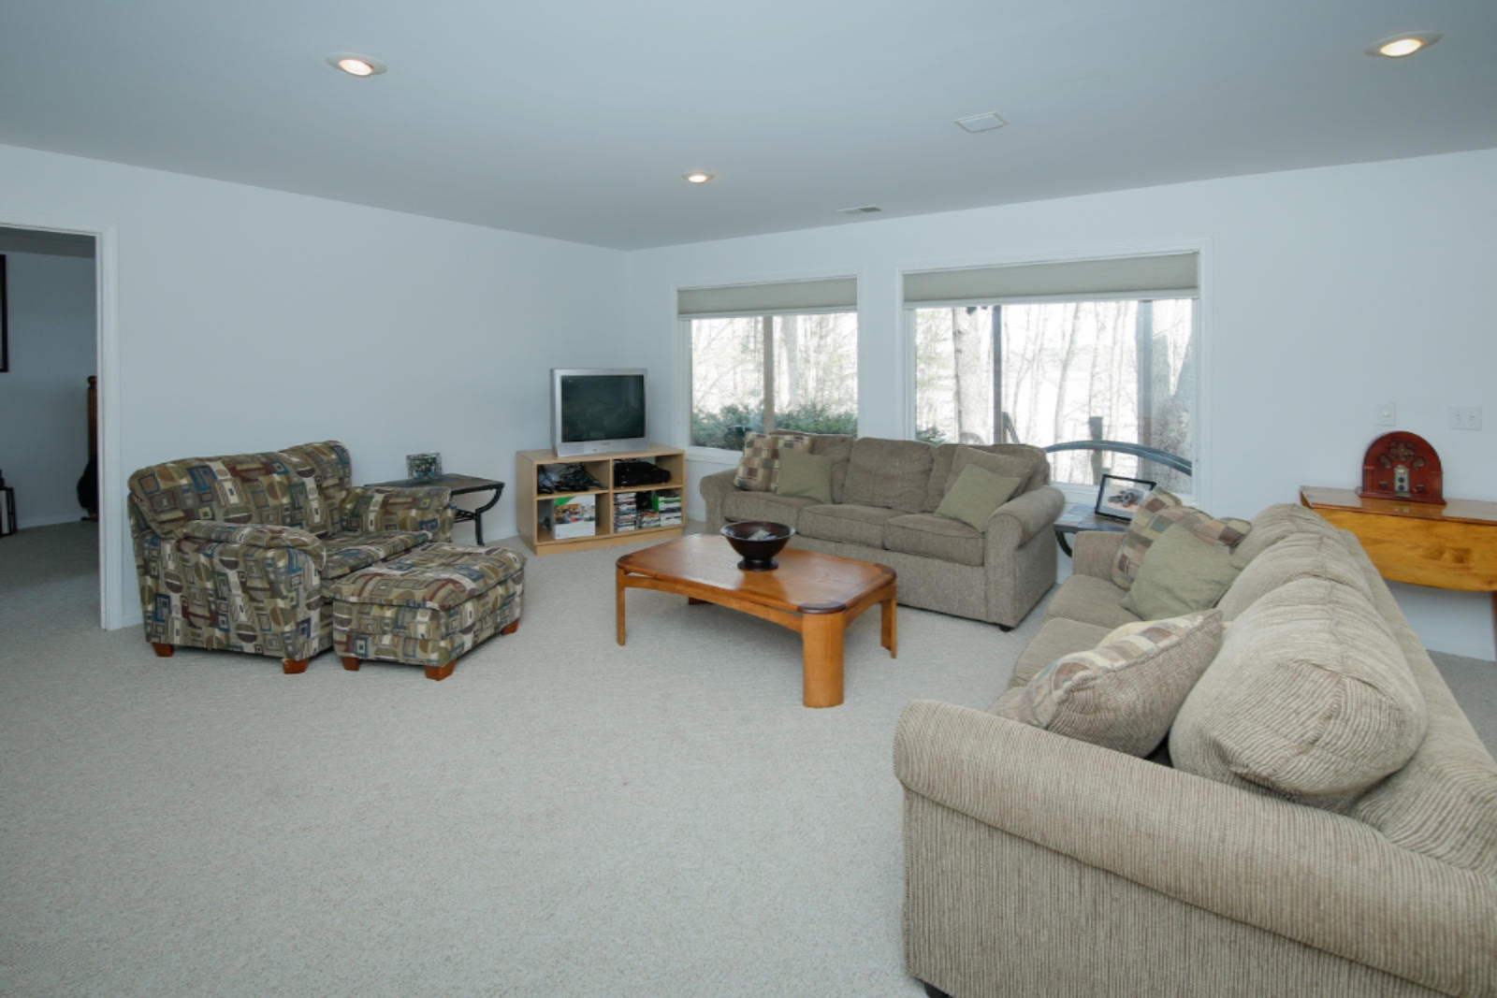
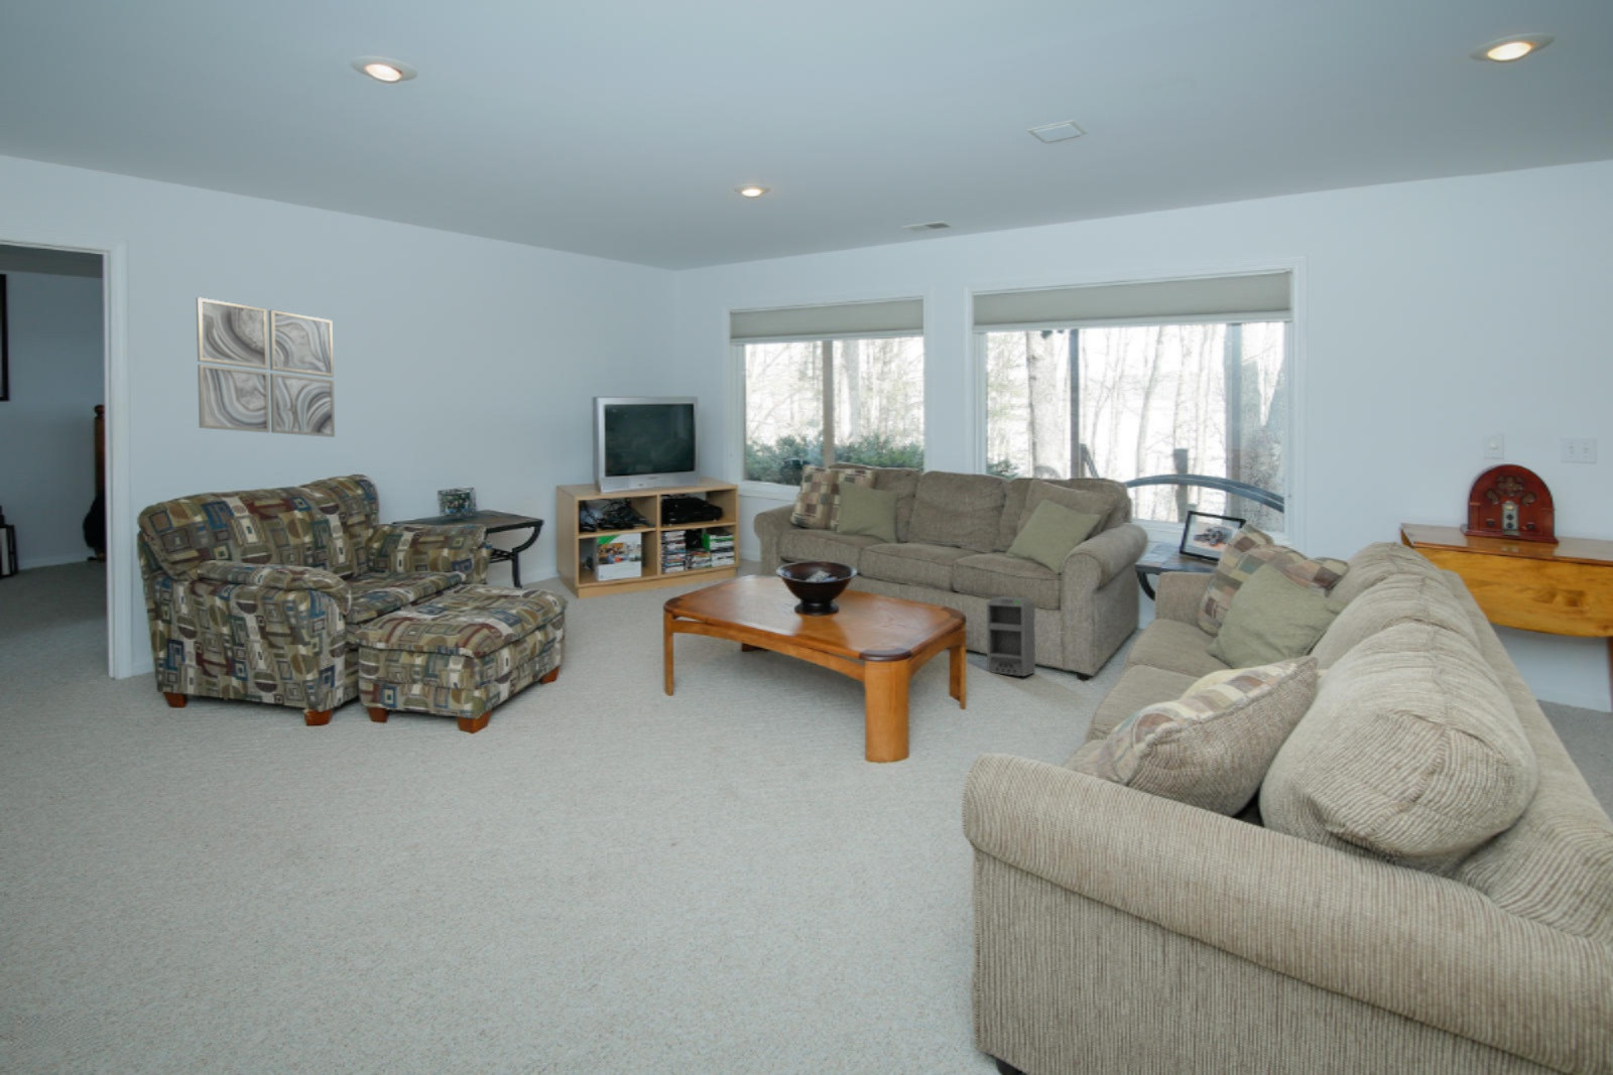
+ speaker (1011, 635)
+ wall art (268, 373)
